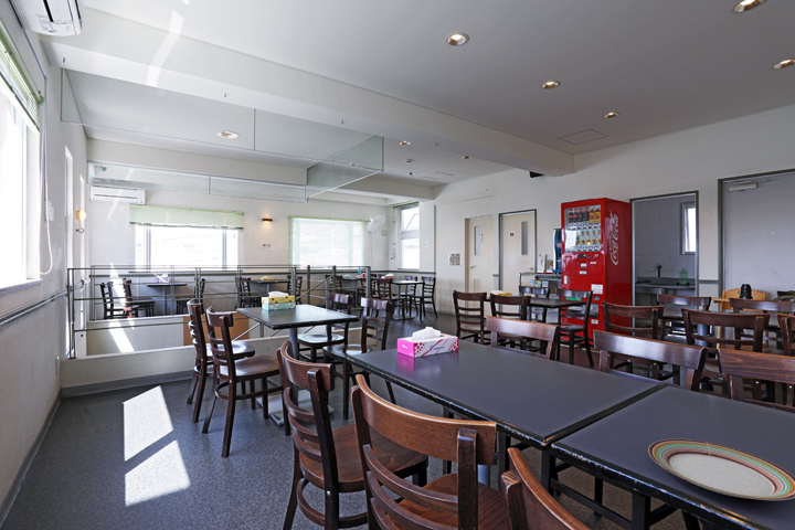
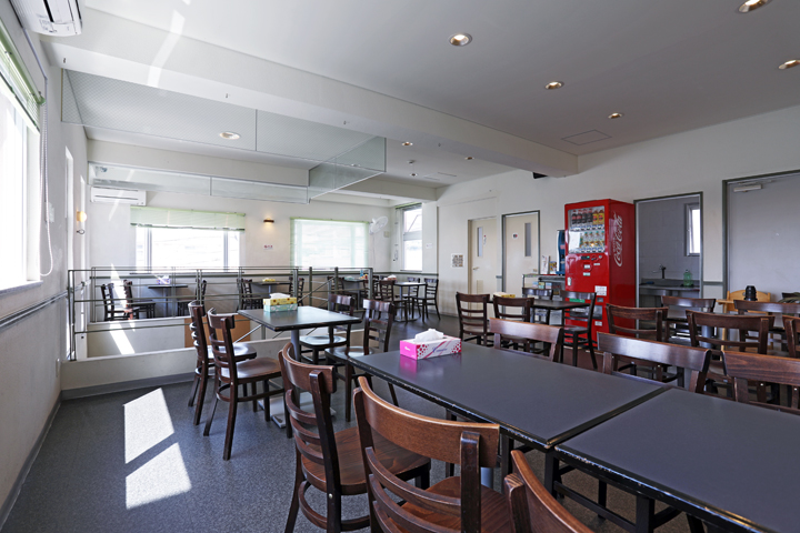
- plate (718, 469)
